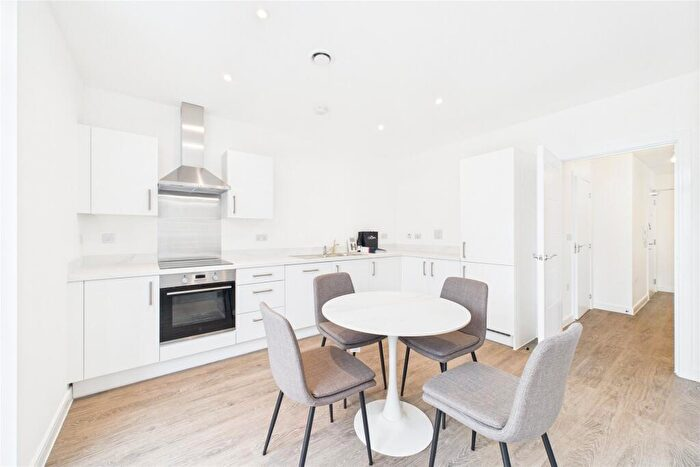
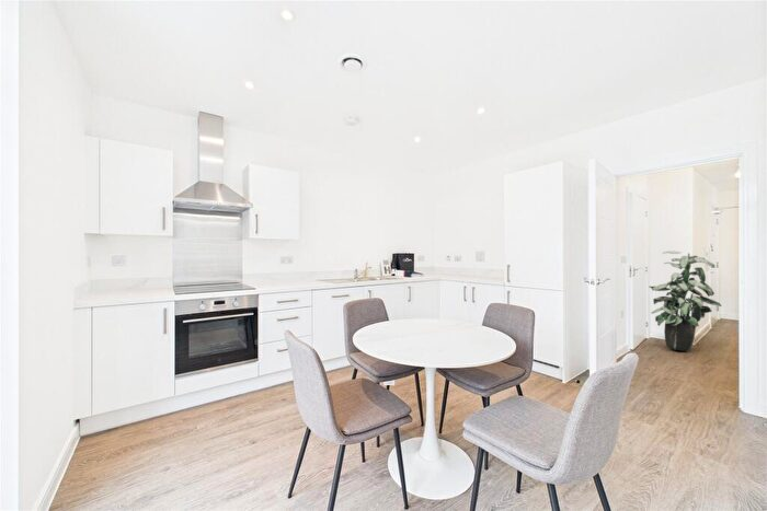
+ indoor plant (679, 300)
